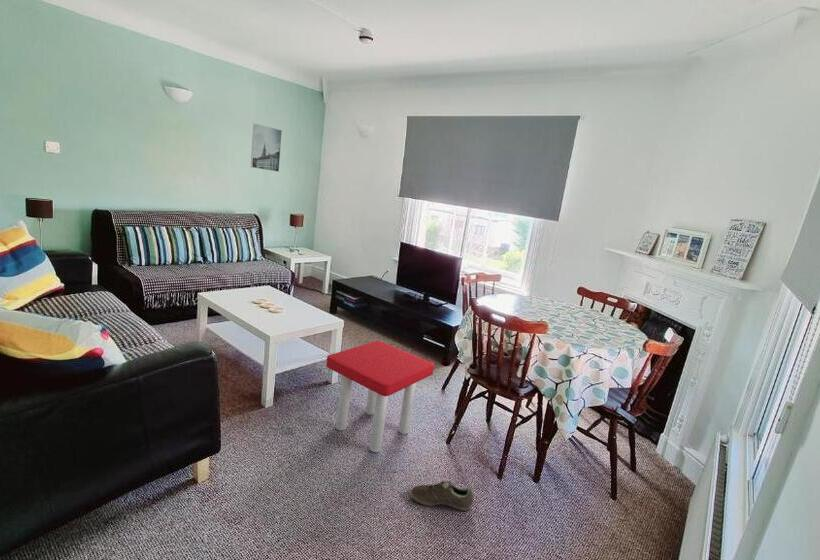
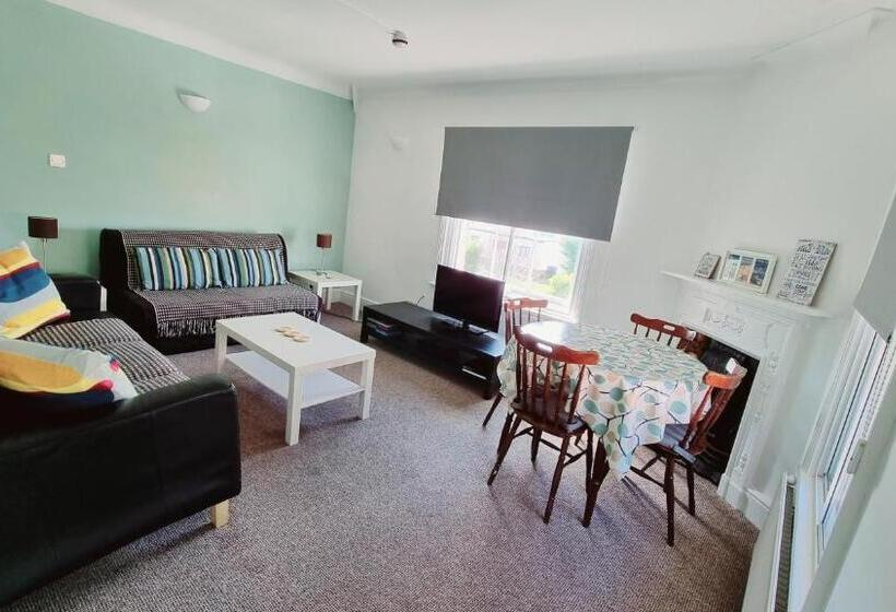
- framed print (266, 148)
- stool (377, 395)
- sneaker (442, 490)
